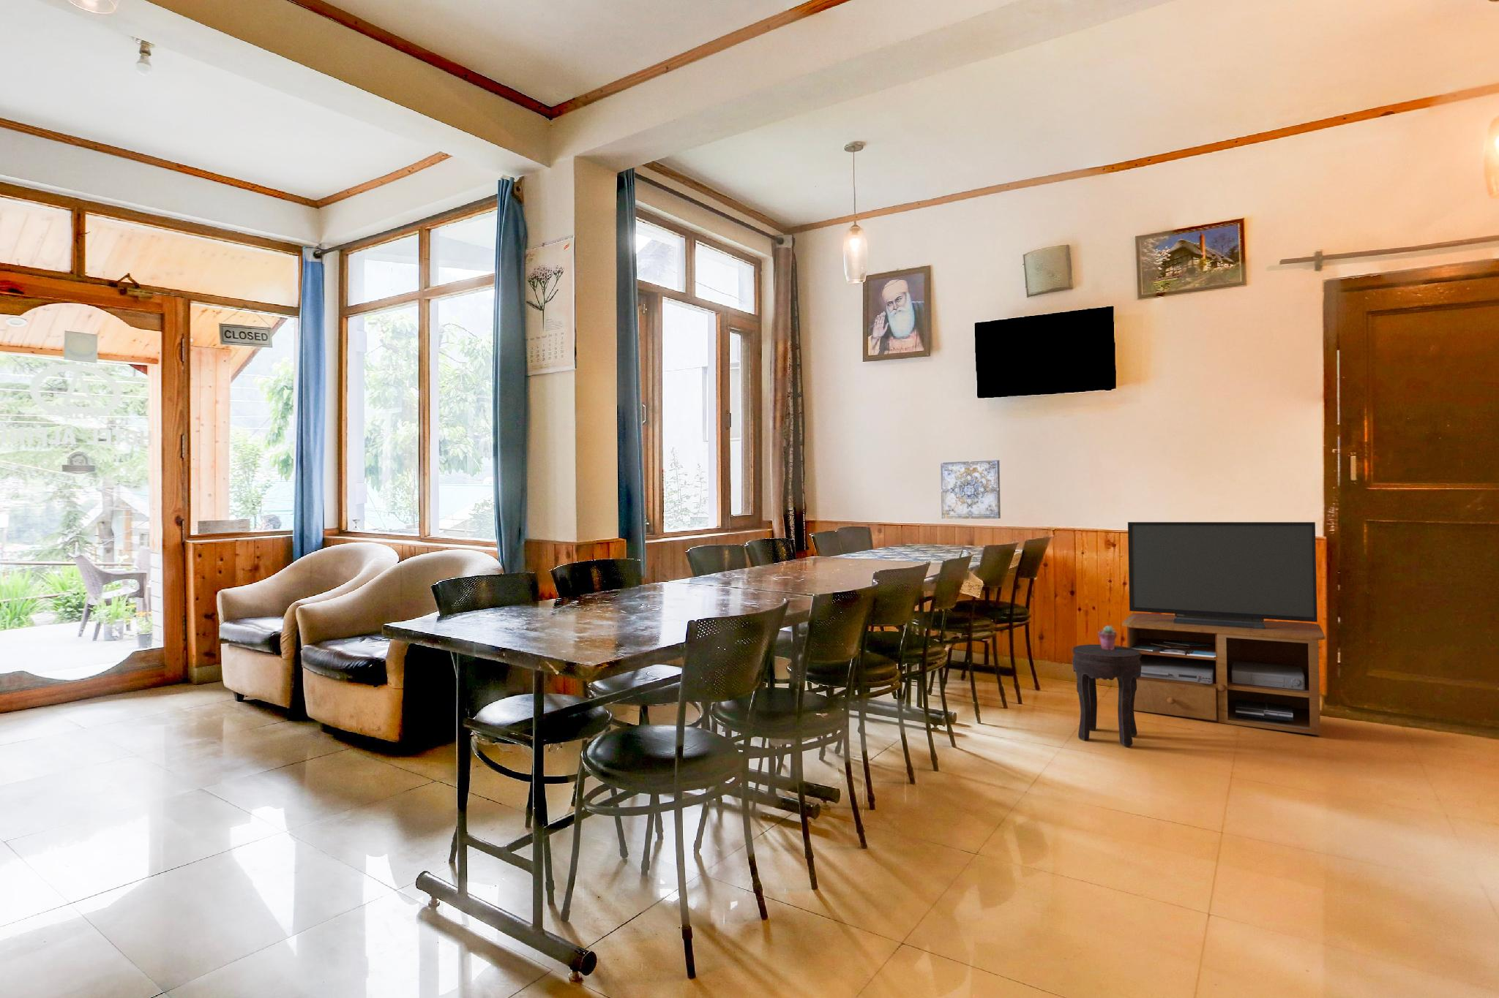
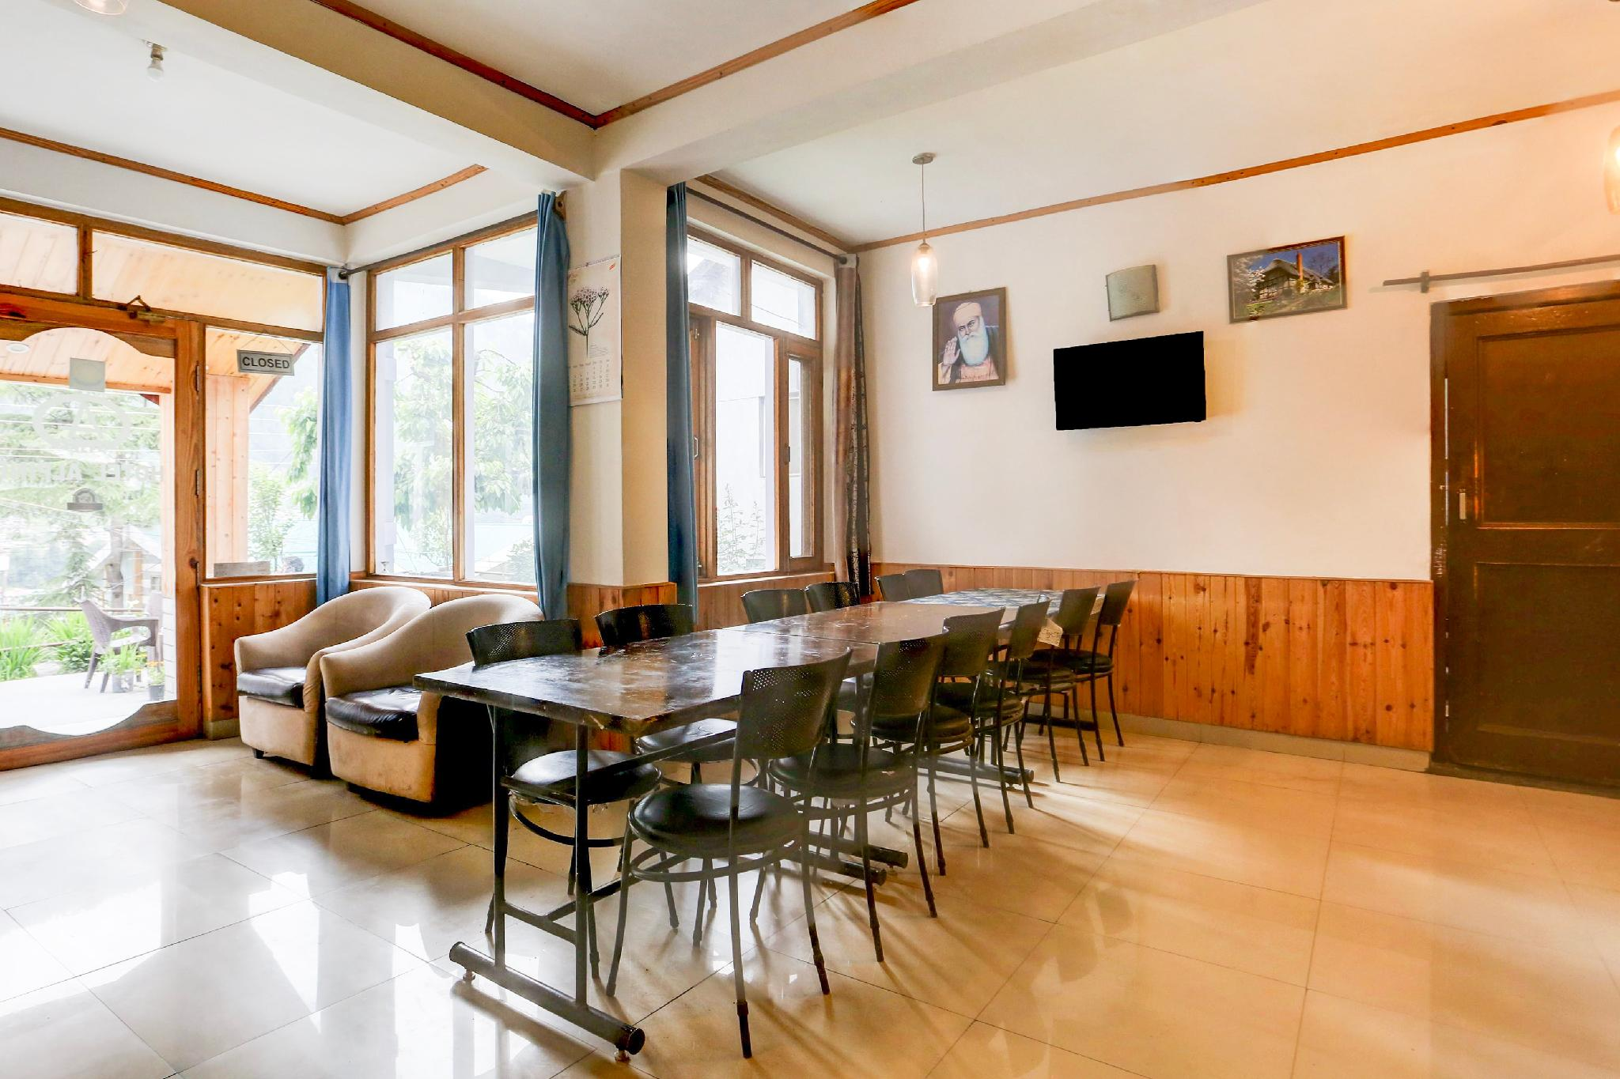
- tv stand (1218, 617)
- potted succulent (1108, 636)
- side table (1097, 695)
- wall art (970, 490)
